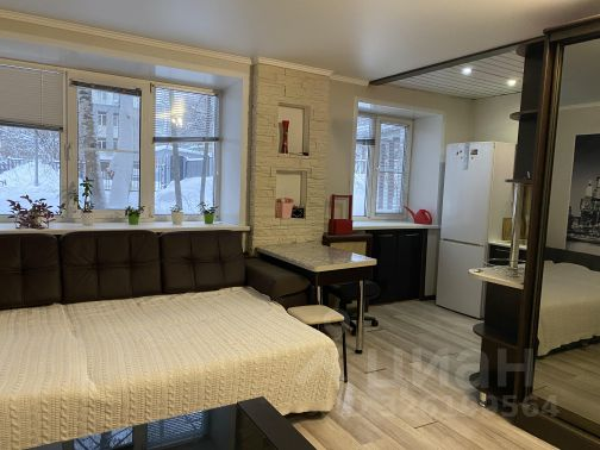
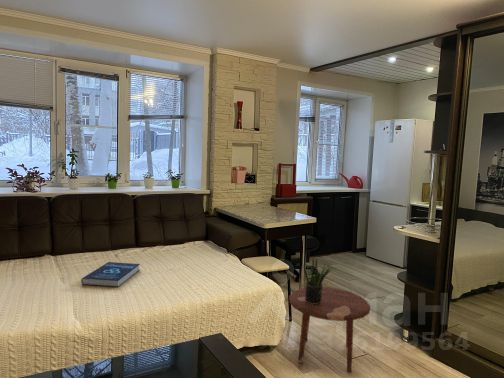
+ side table (327, 319)
+ book (112, 273)
+ potted plant (316, 279)
